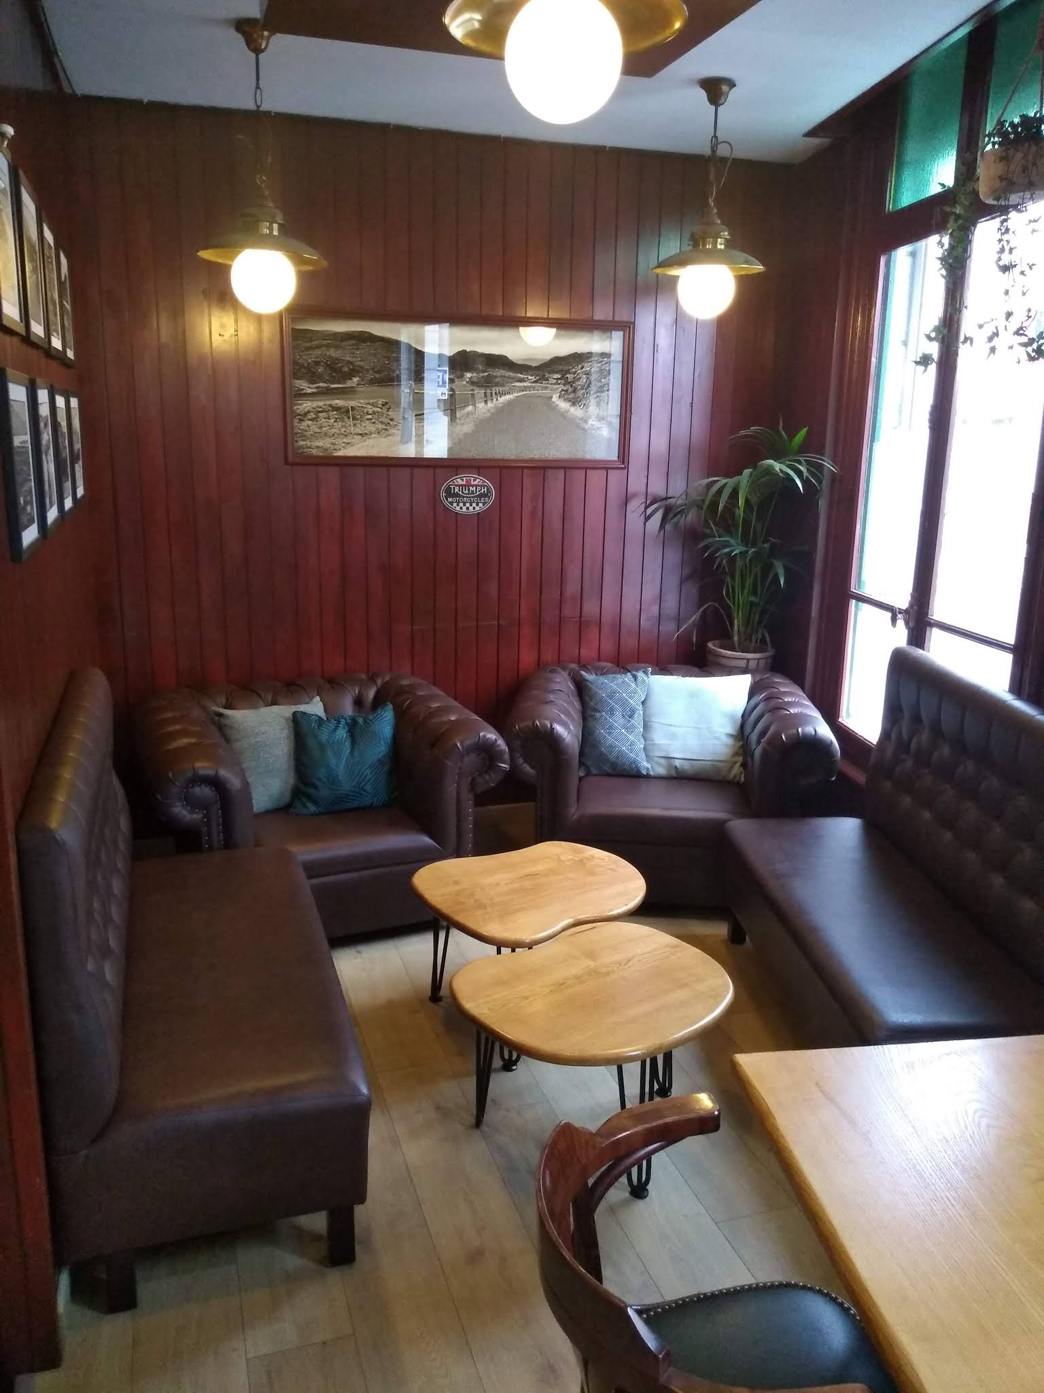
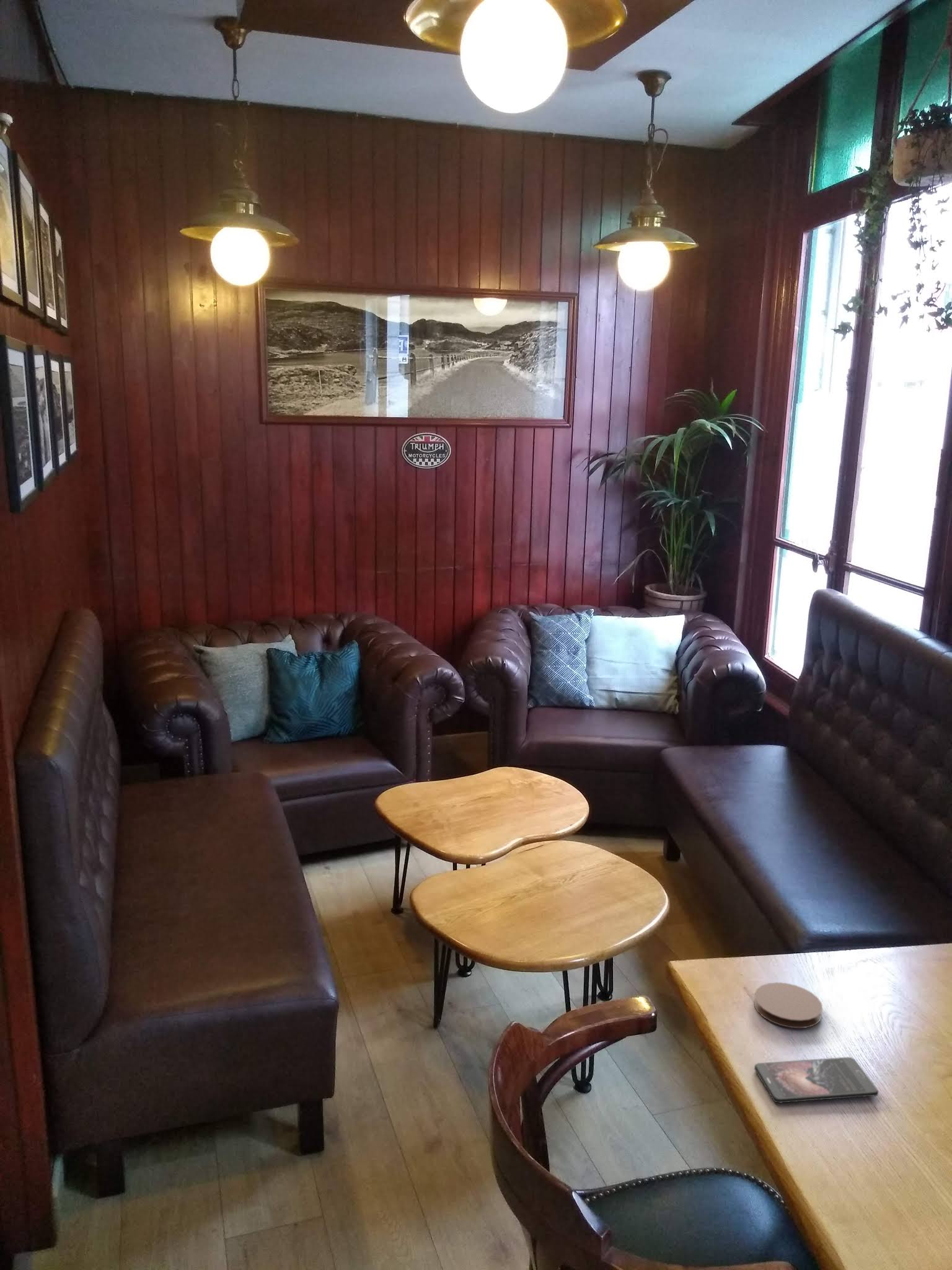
+ smartphone (815, 1079)
+ coaster (788, 1005)
